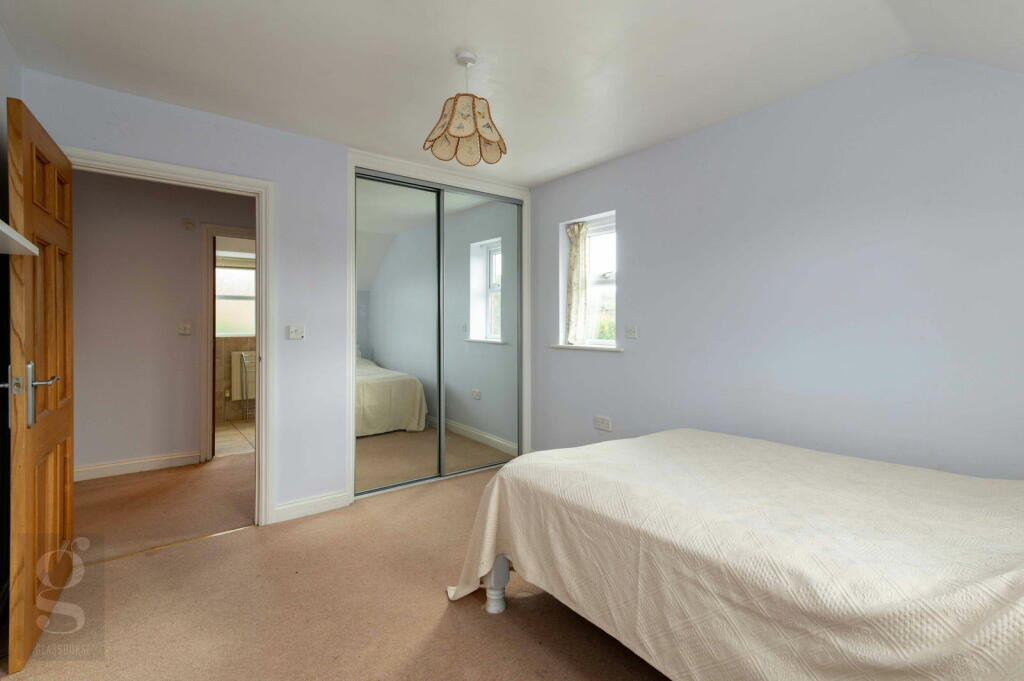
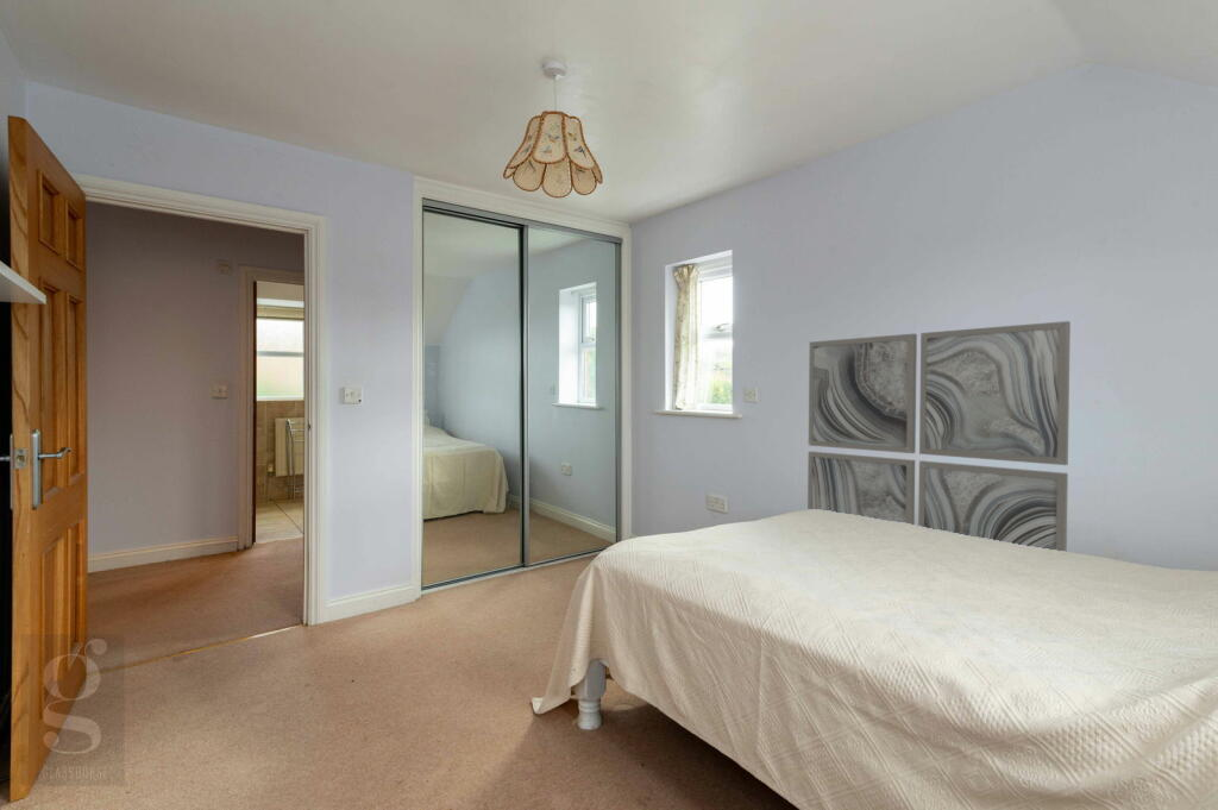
+ wall art (919, 453)
